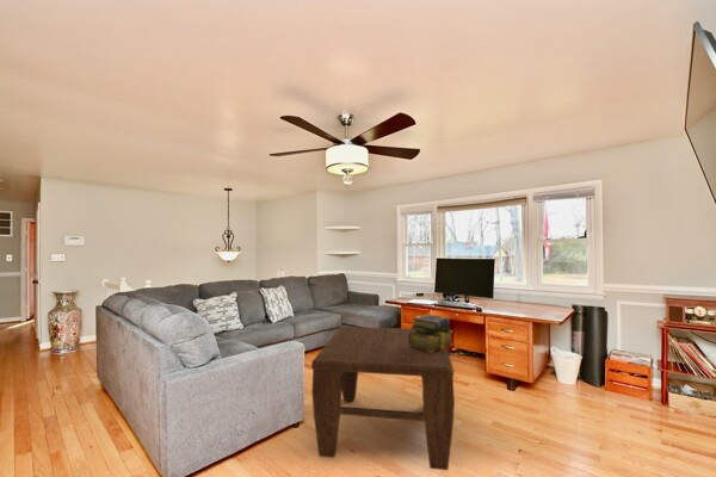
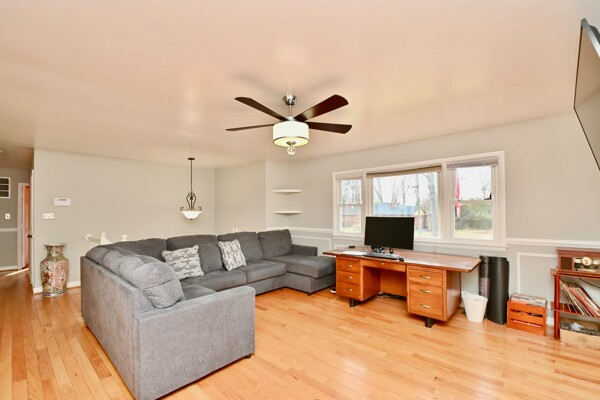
- stack of books (430, 330)
- coffee table (385, 373)
